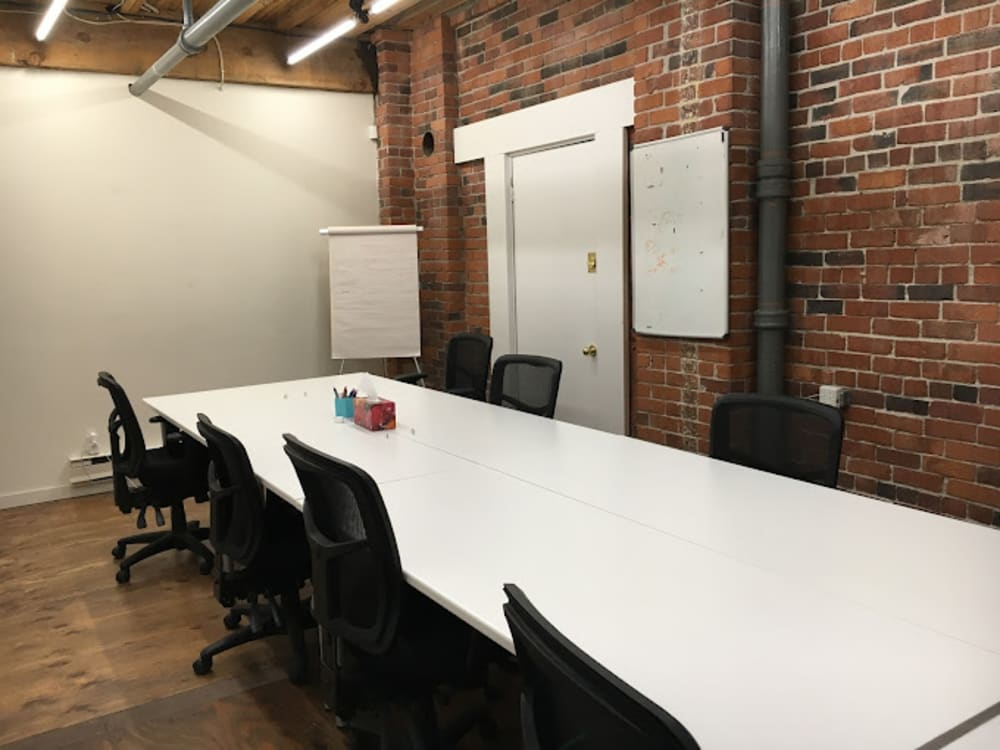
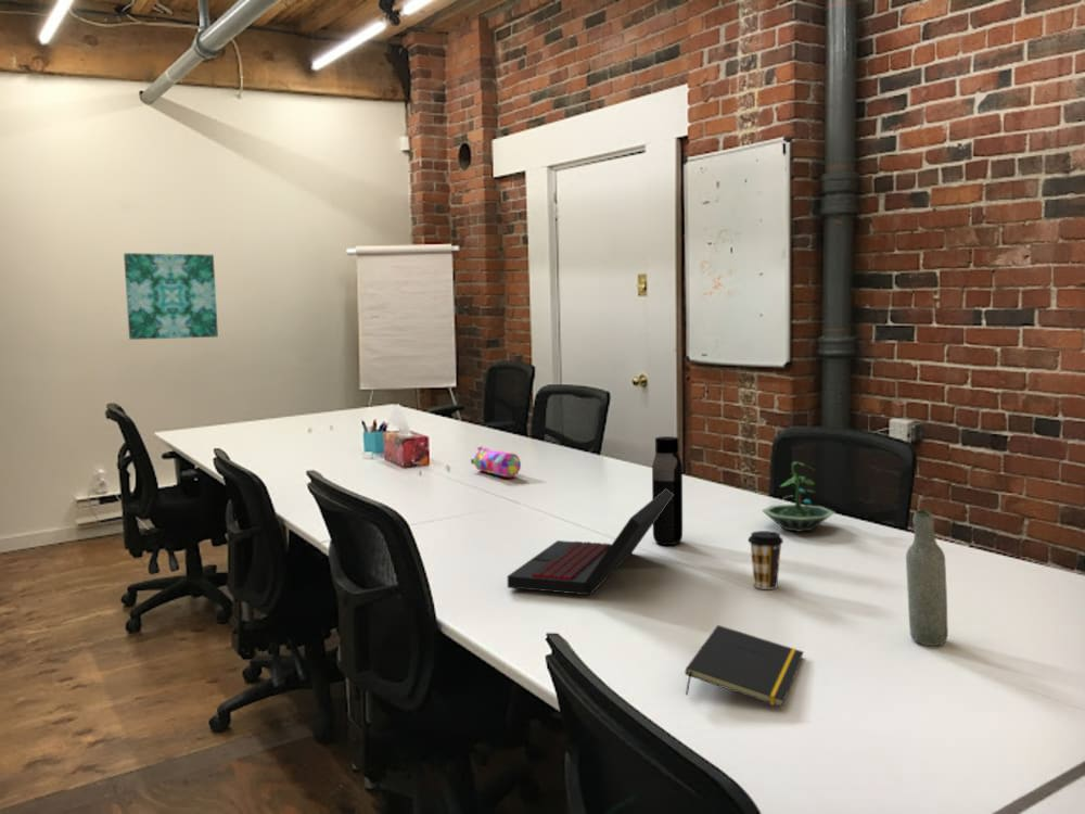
+ wall art (171, 296)
+ notepad (746, 662)
+ bottle (927, 576)
+ pencil case (496, 461)
+ coffee cup (765, 560)
+ terrarium (796, 474)
+ laptop (593, 543)
+ water bottle (667, 488)
